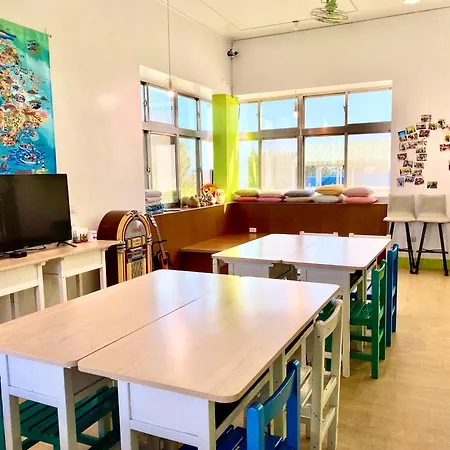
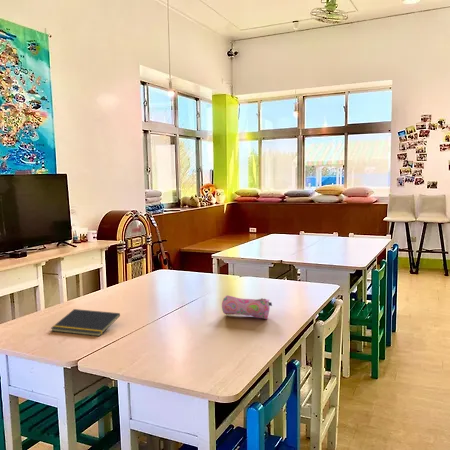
+ pencil case (246, 306)
+ notepad (86, 321)
